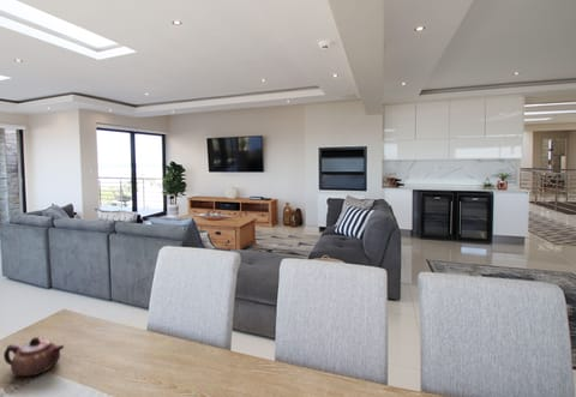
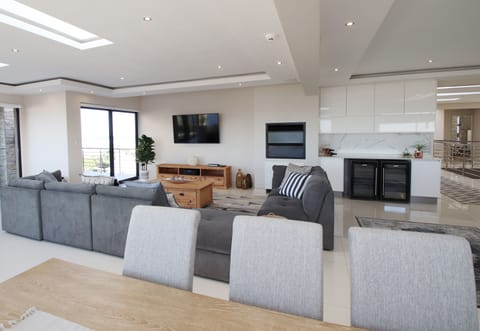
- teapot (34, 353)
